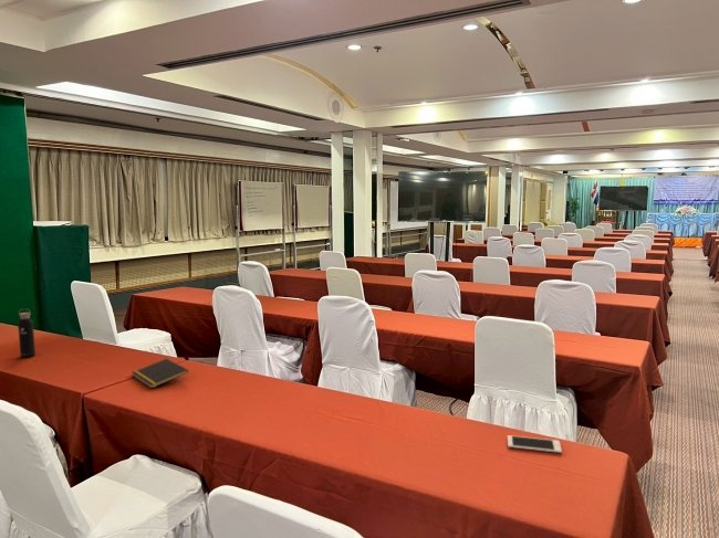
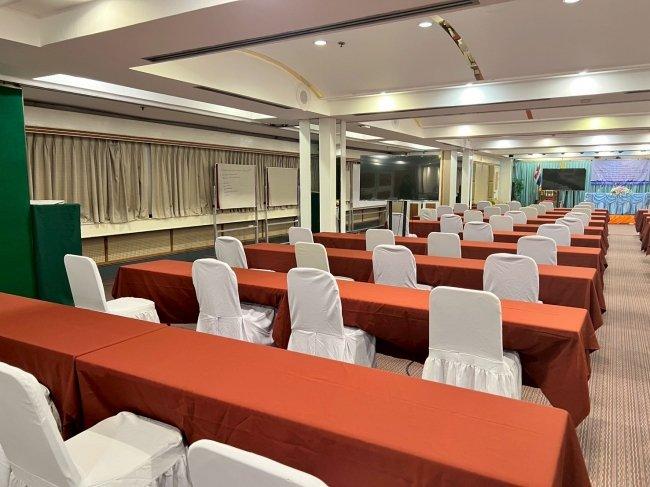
- water bottle (25, 331)
- cell phone (533, 443)
- notepad (159, 372)
